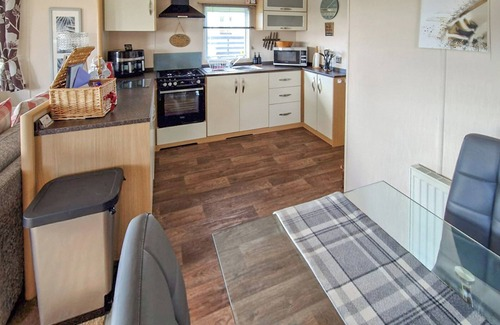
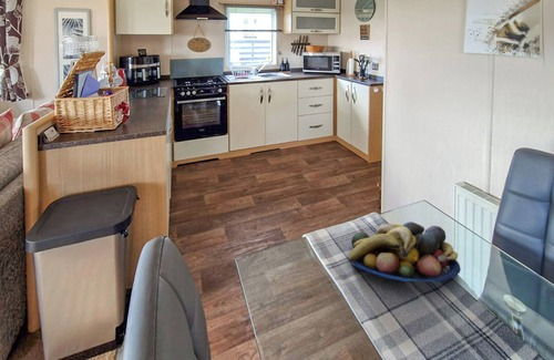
+ fruit bowl (402, 243)
